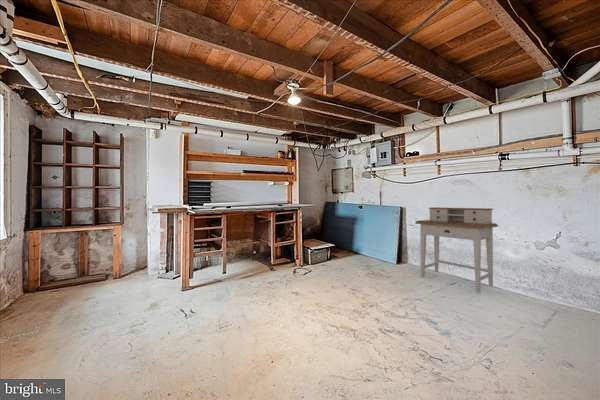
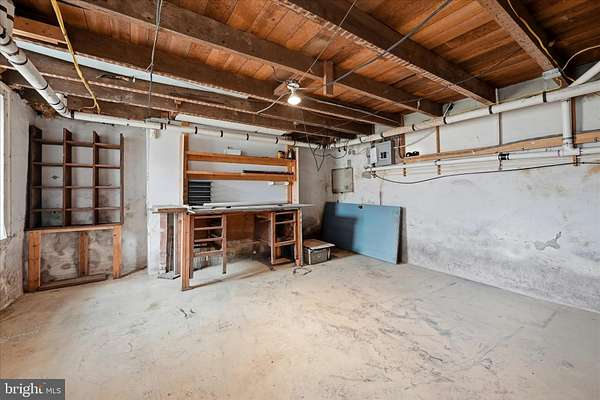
- desk (454, 237)
